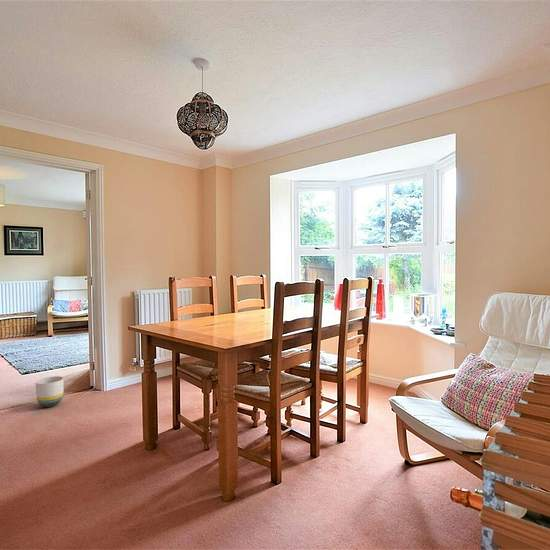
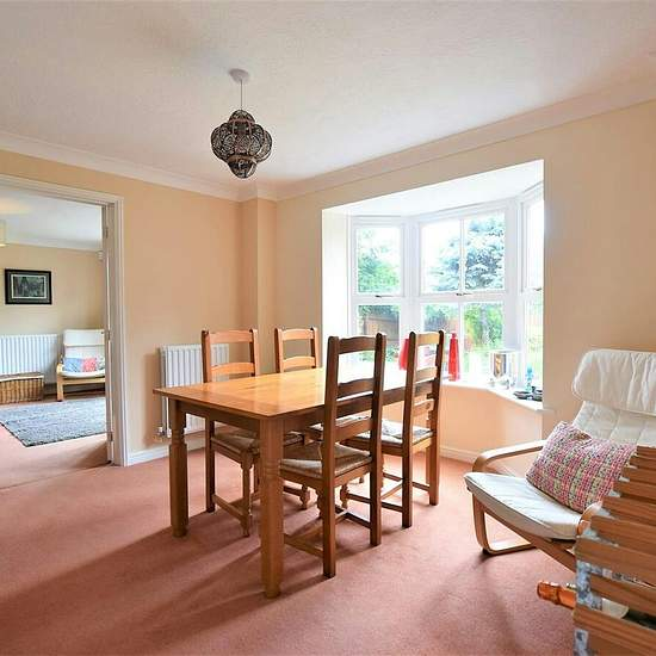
- planter (50, 392)
